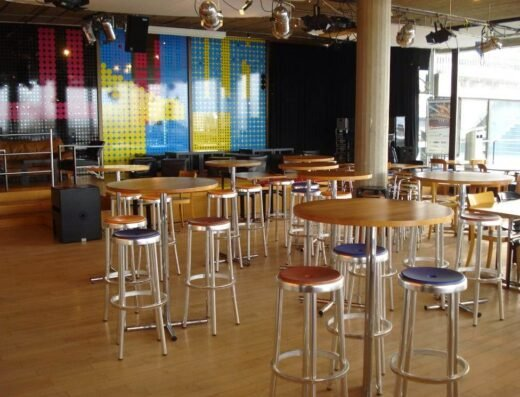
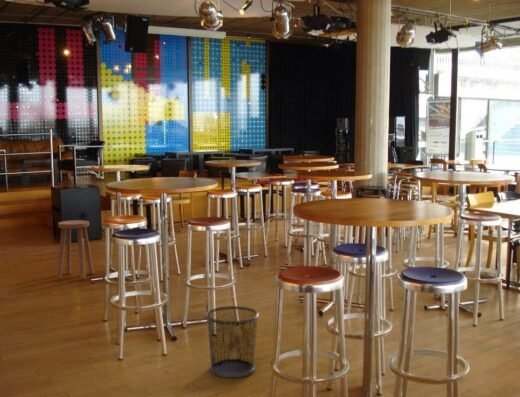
+ stool (78, 249)
+ waste bin (232, 341)
